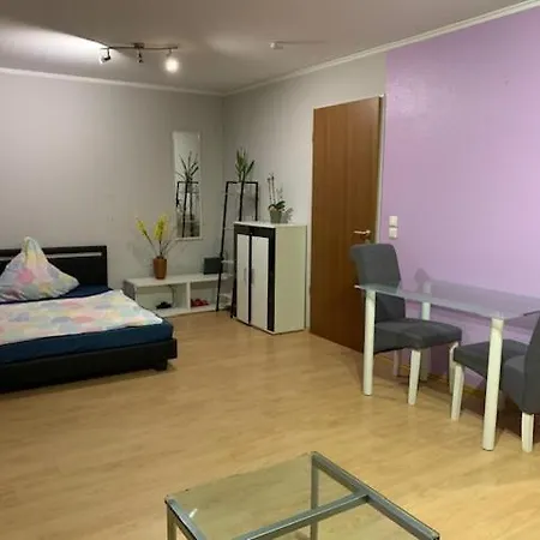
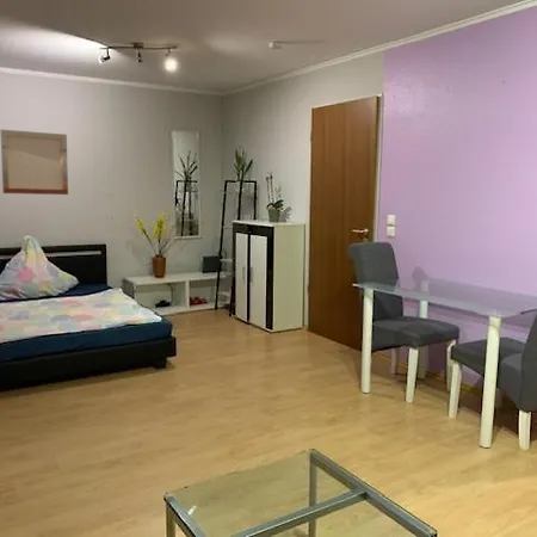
+ wall art (35, 162)
